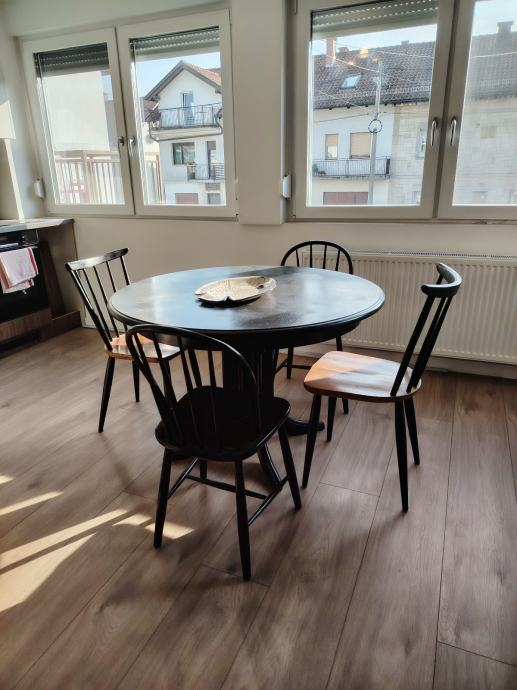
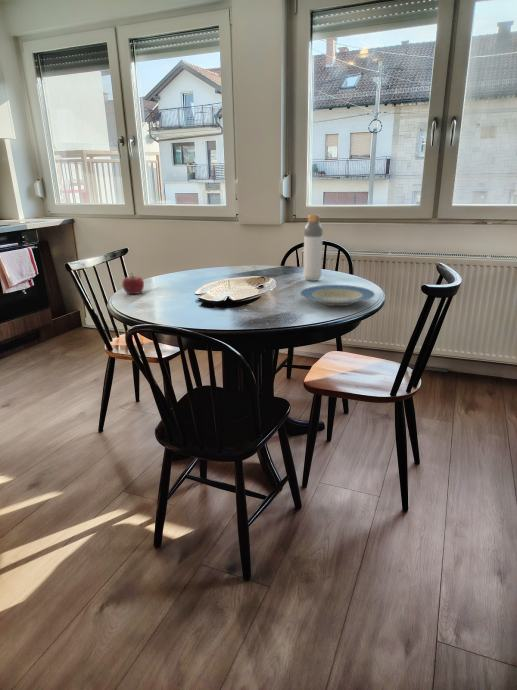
+ plate (336, 297)
+ fruit (133, 283)
+ bottle (313, 247)
